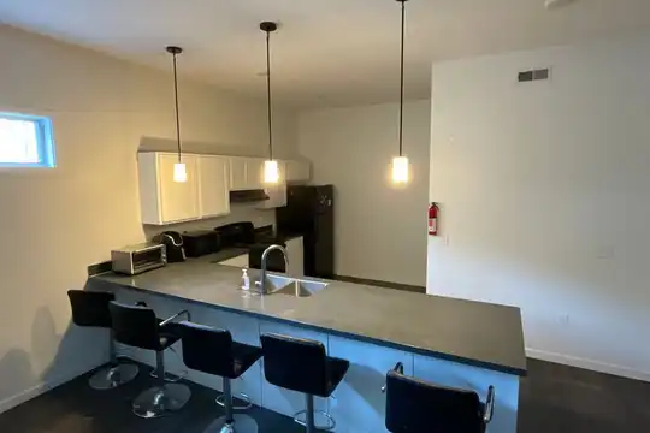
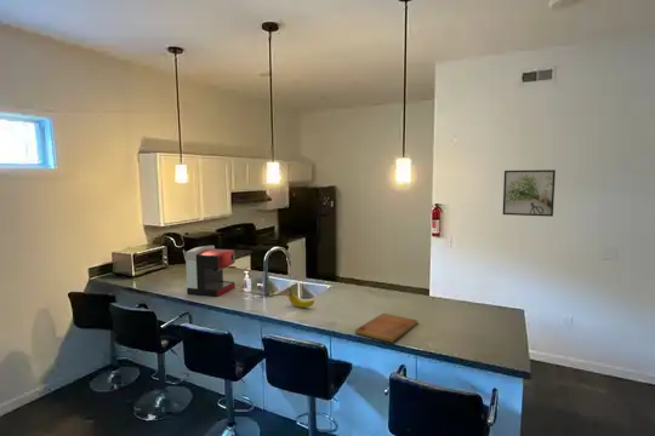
+ coffee maker (215, 269)
+ fruit (300, 299)
+ cutting board (387, 326)
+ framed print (528, 193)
